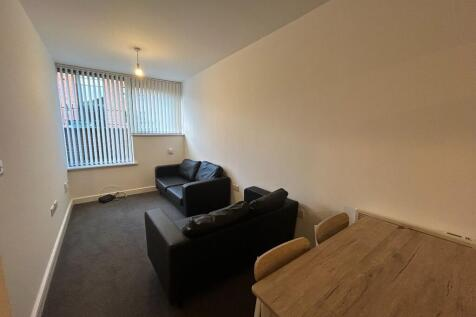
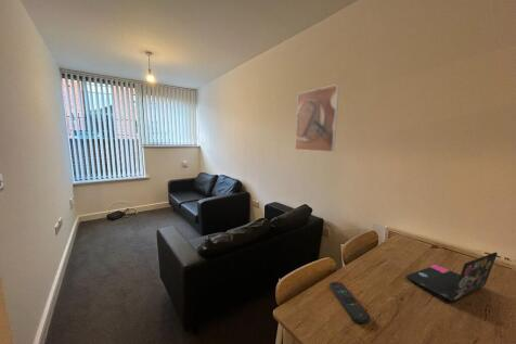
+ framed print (314, 120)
+ laptop (447, 269)
+ remote control (347, 300)
